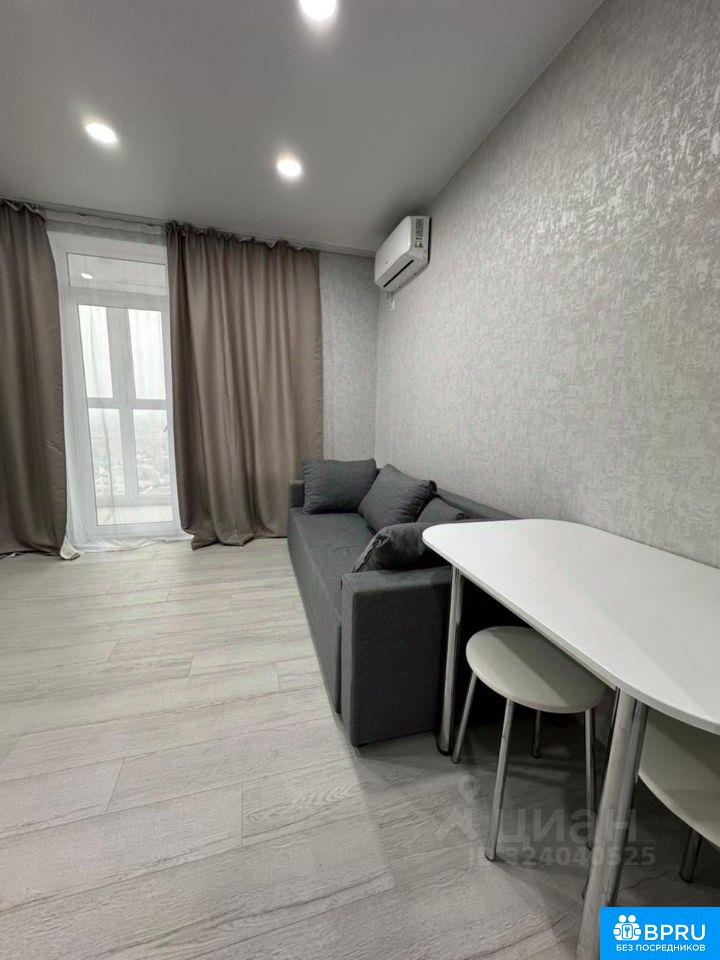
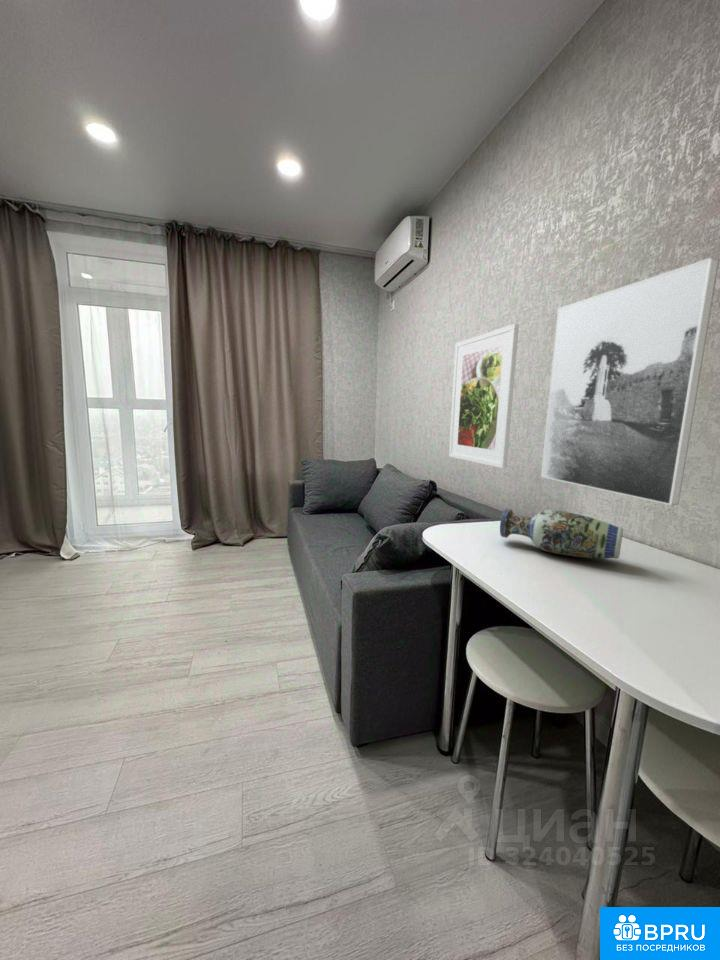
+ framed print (478, 400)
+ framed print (609, 392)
+ vase (557, 532)
